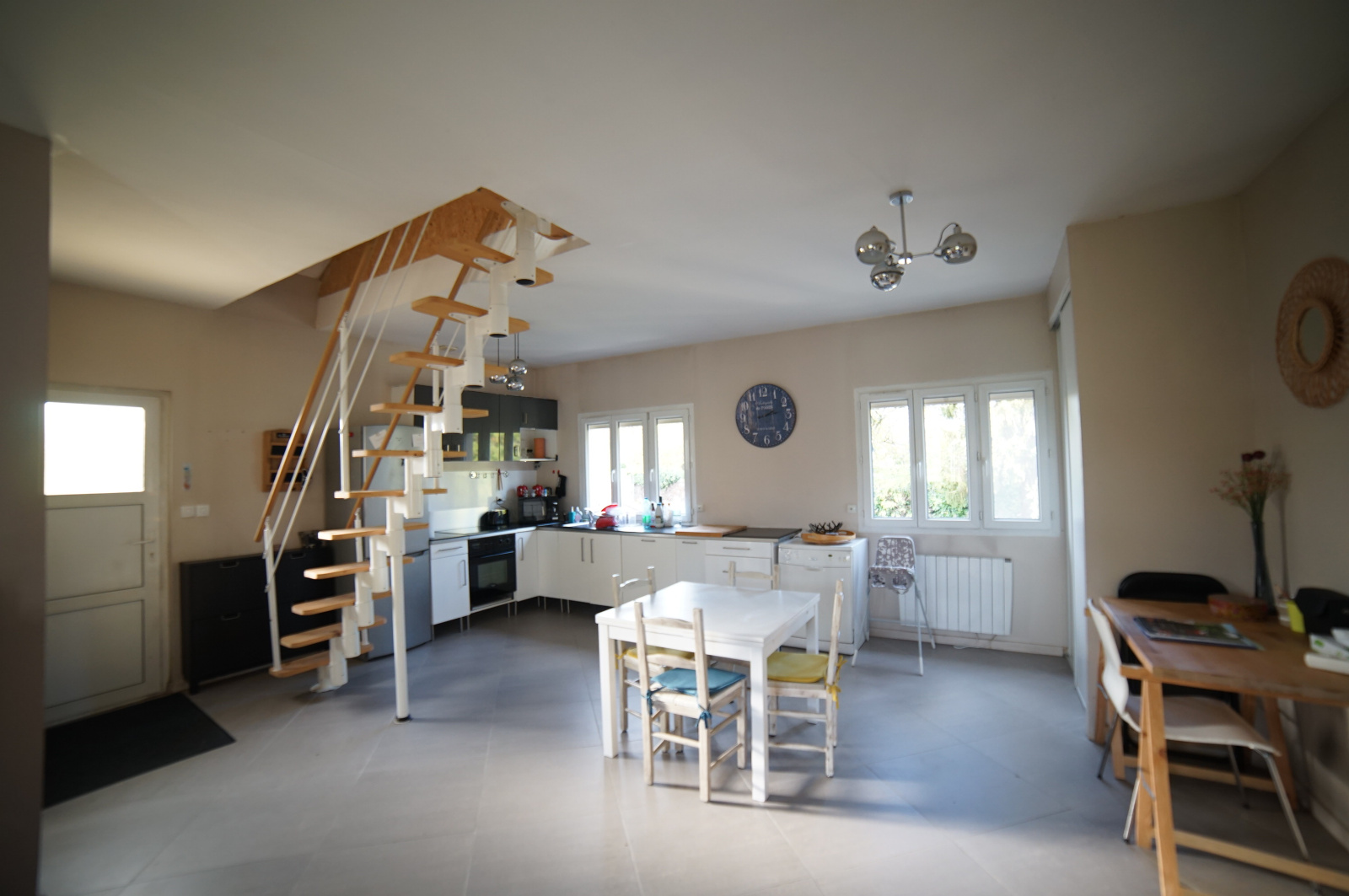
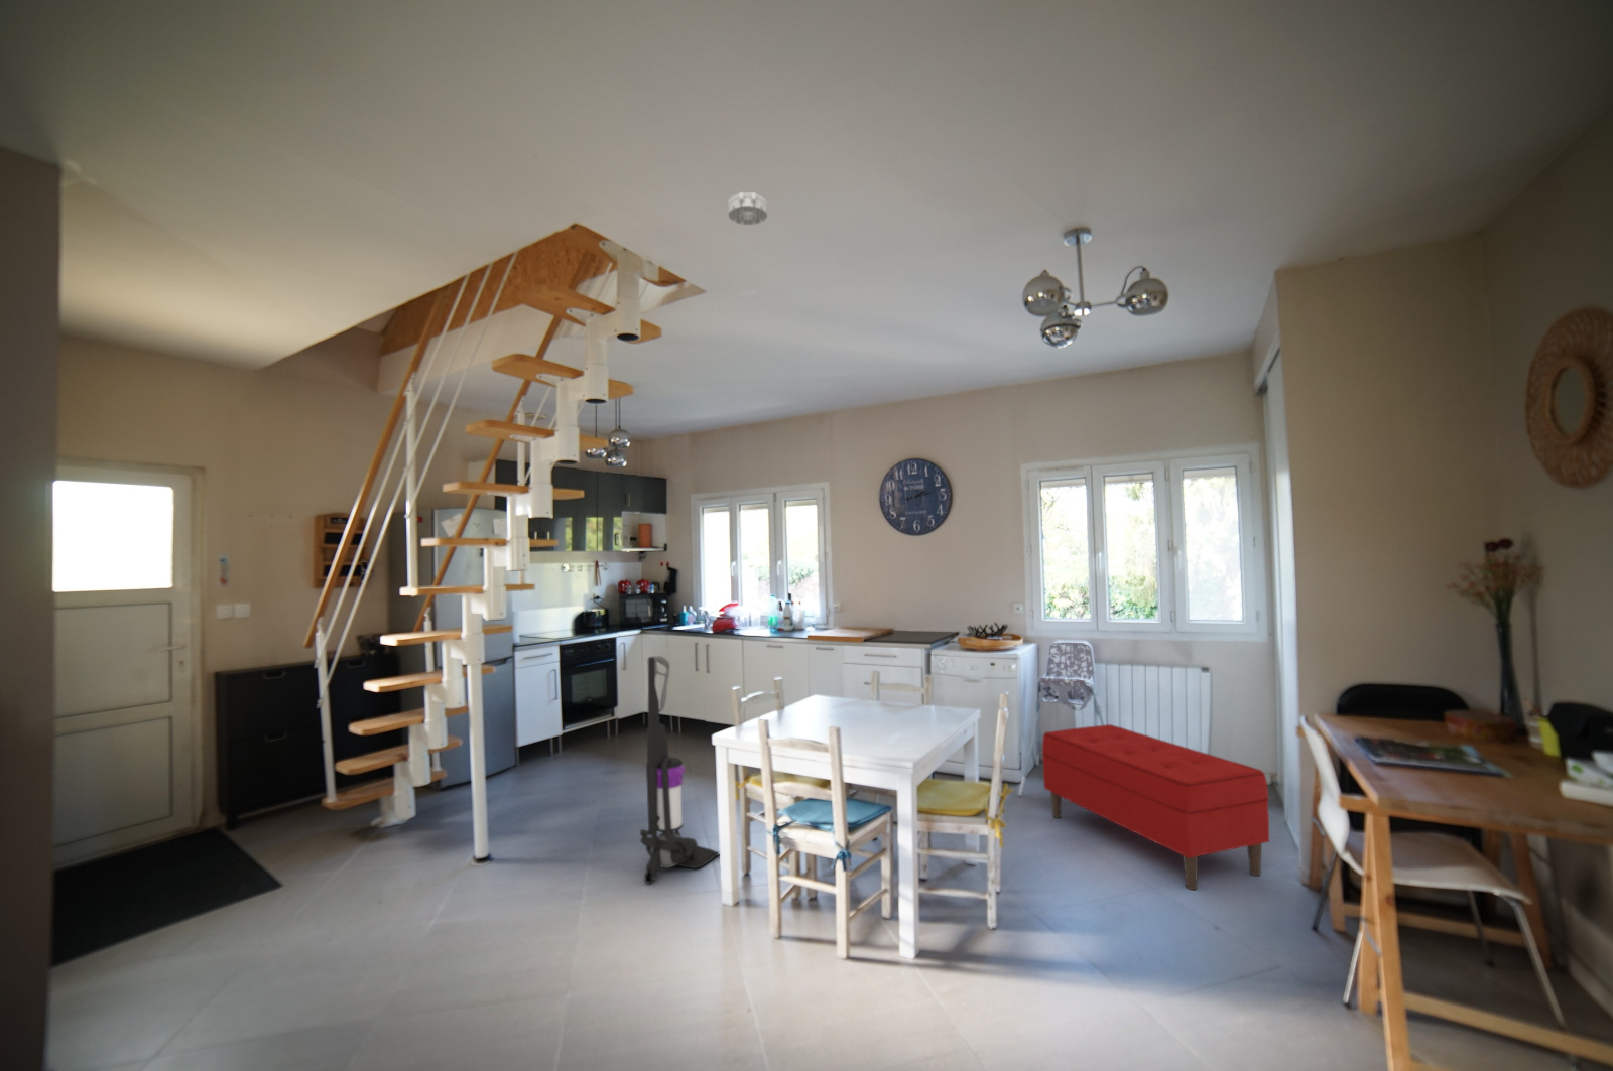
+ bench (1143, 795)
+ smoke detector (747, 208)
+ vacuum cleaner (672, 759)
